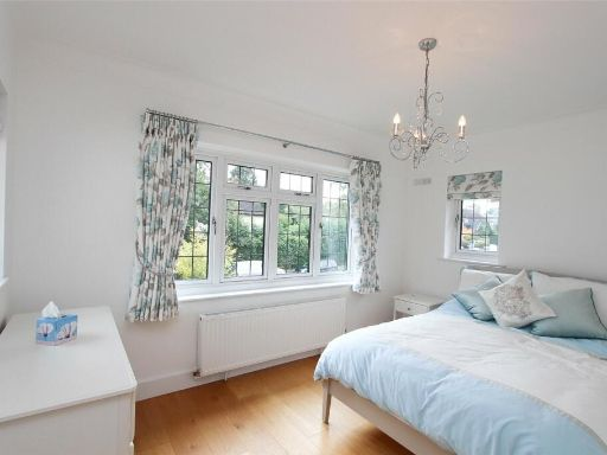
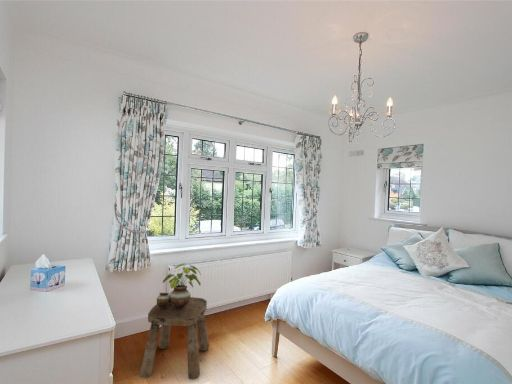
+ stool (178, 325)
+ potted plant (180, 285)
